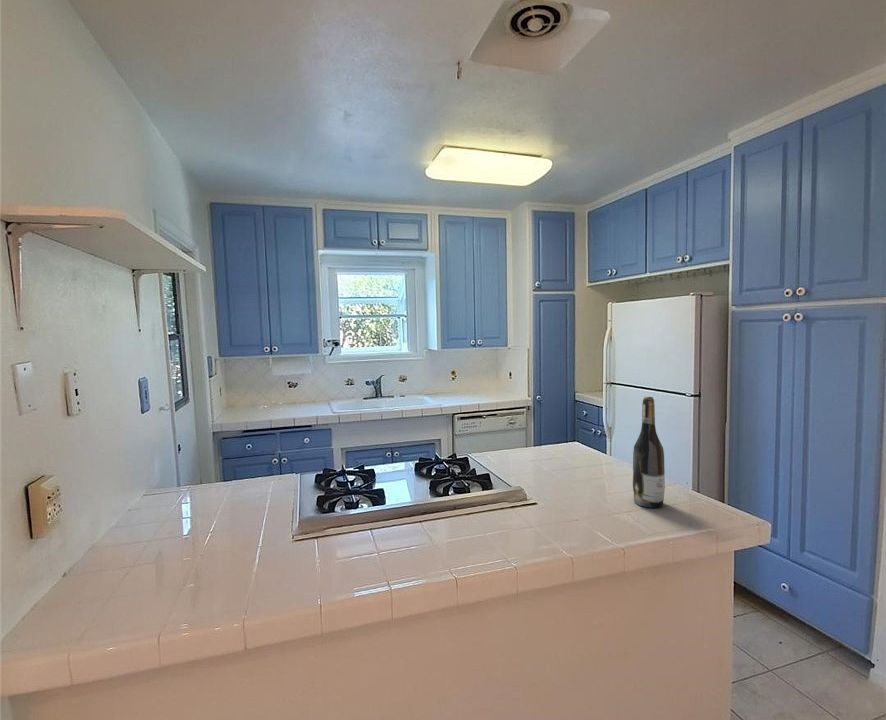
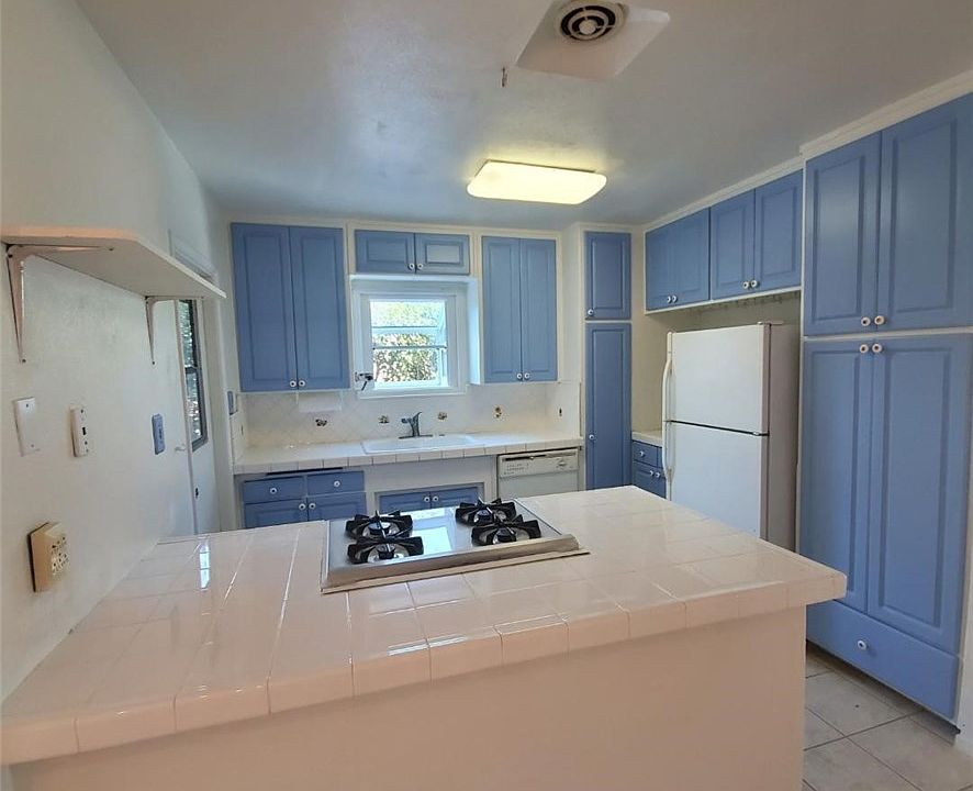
- wine bottle (648, 450)
